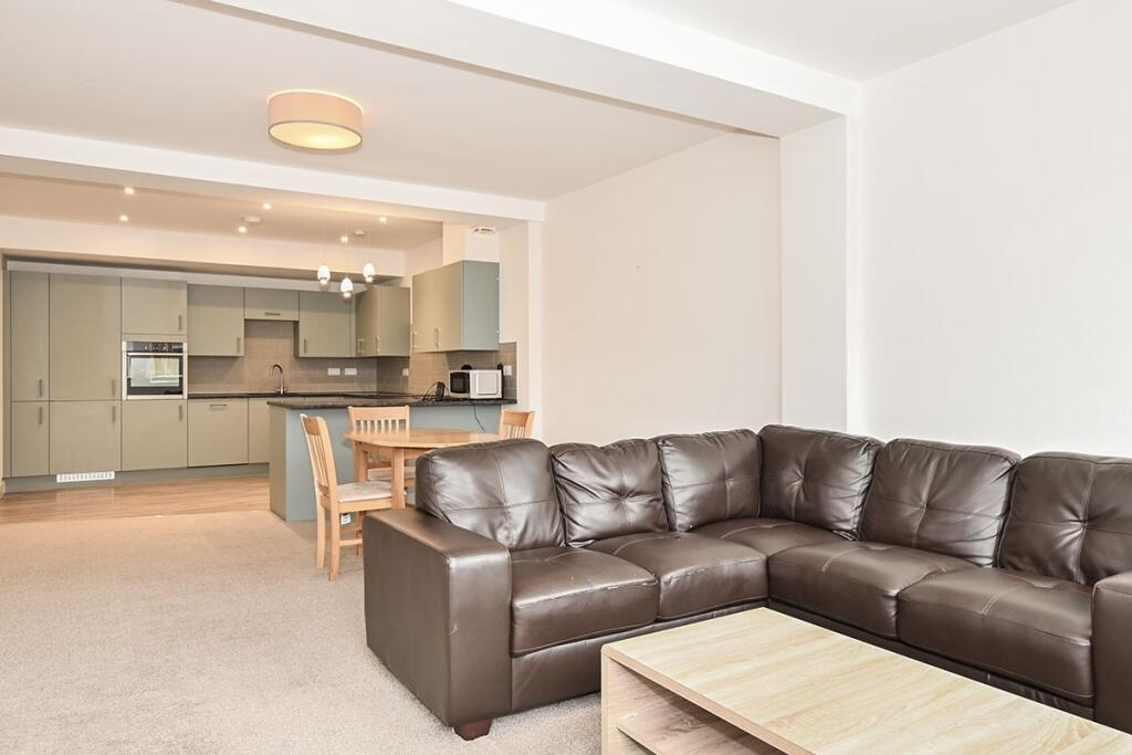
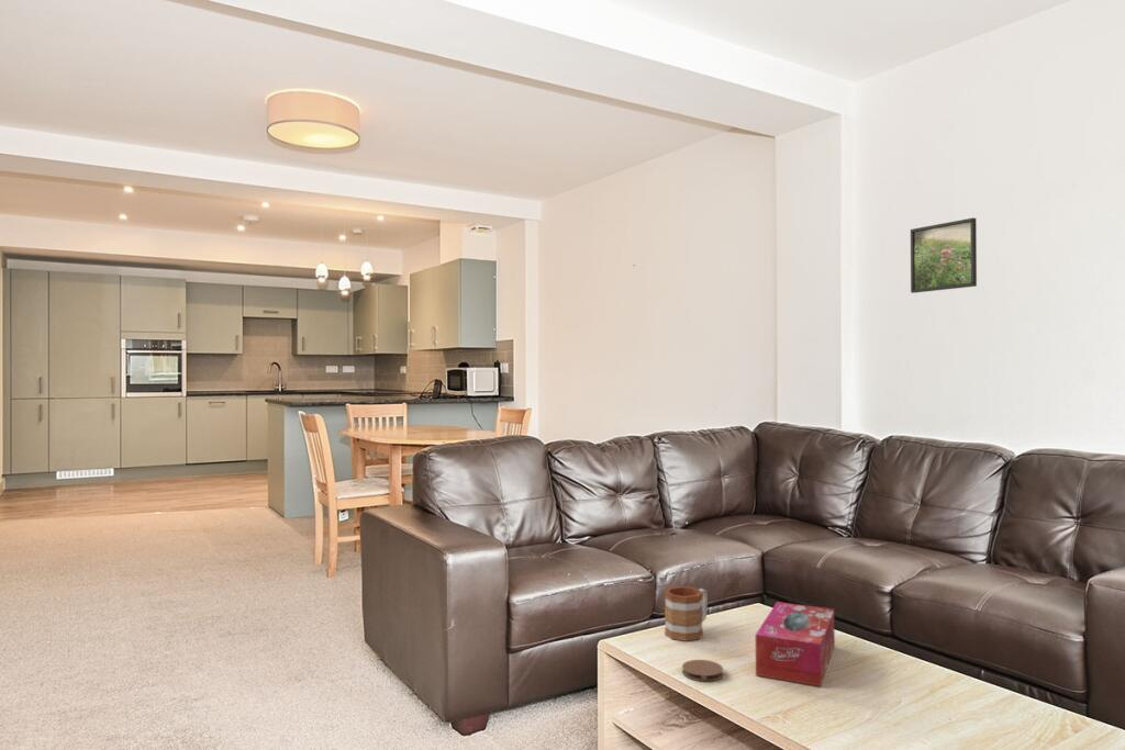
+ tissue box (797, 640)
+ mug (689, 611)
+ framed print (942, 256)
+ coaster (702, 670)
